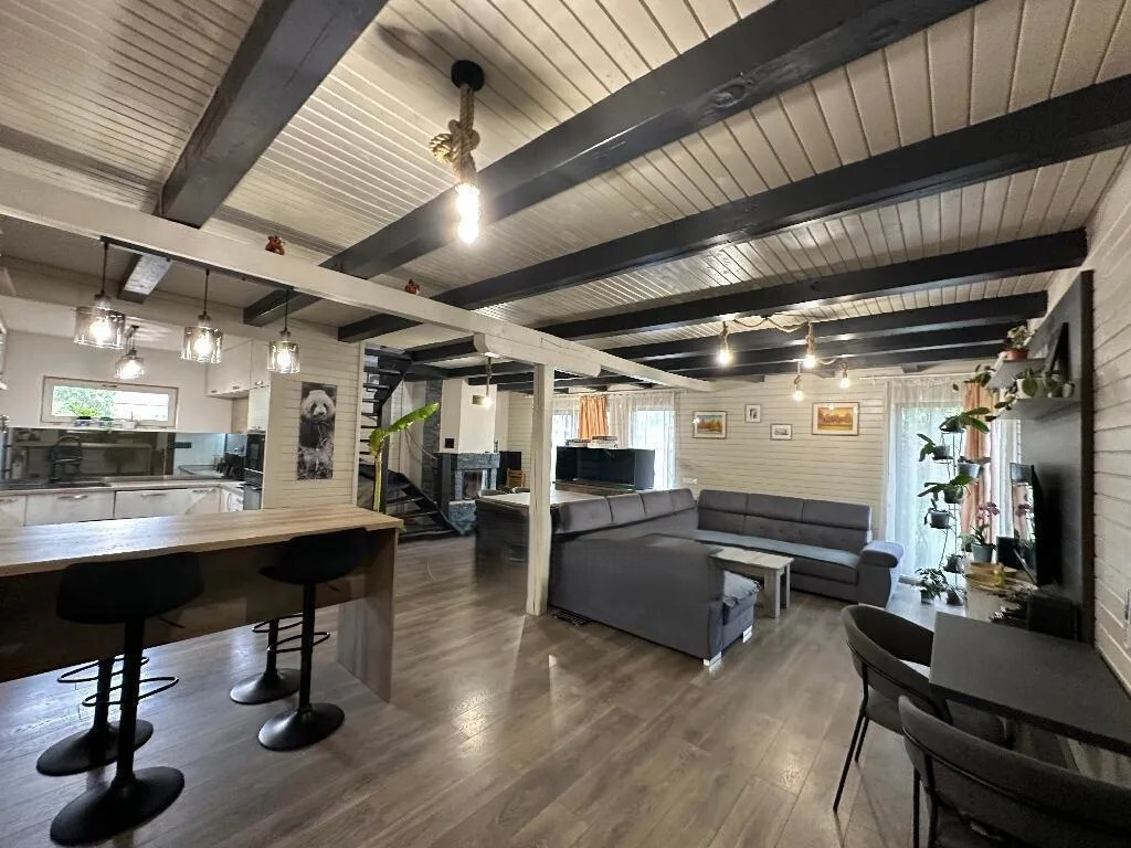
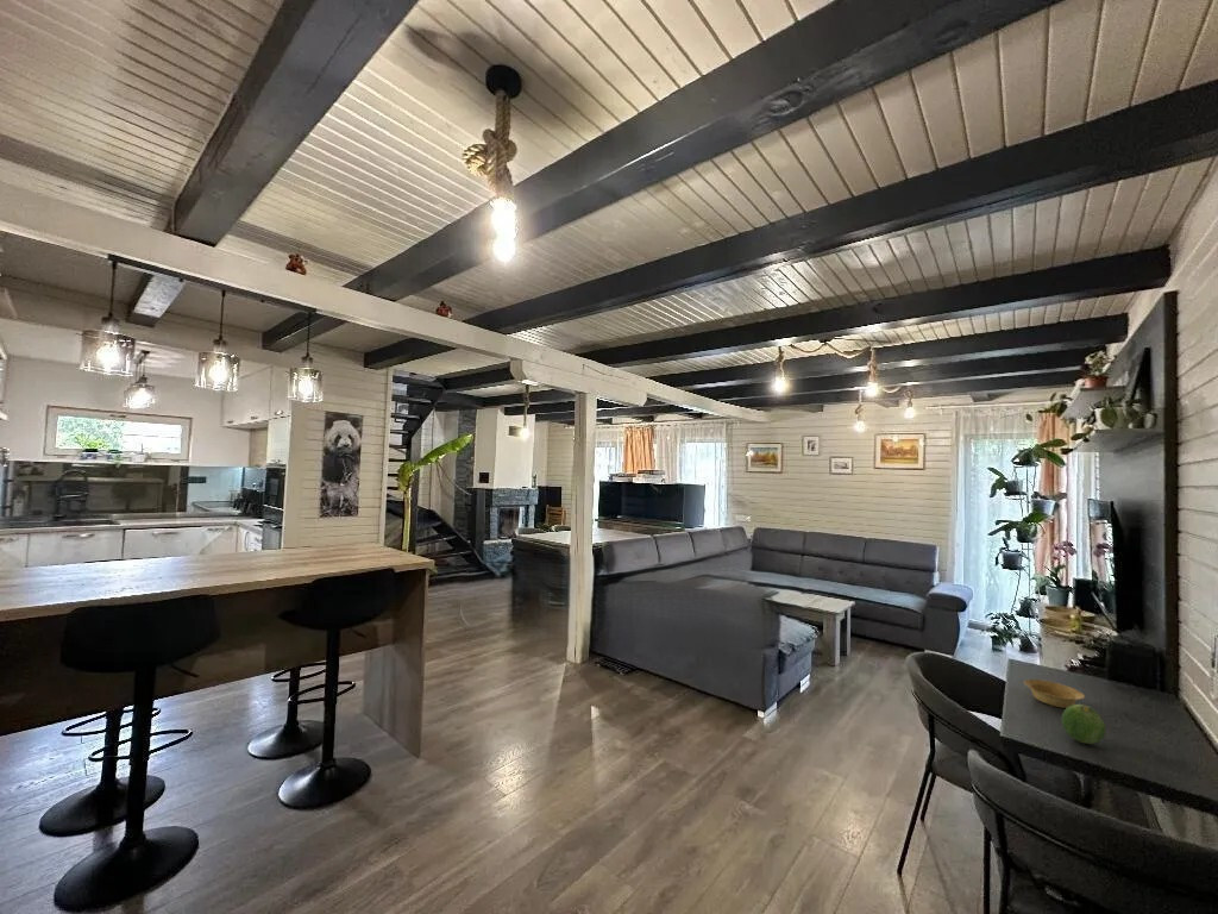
+ bowl (1053, 695)
+ fruit (1082, 722)
